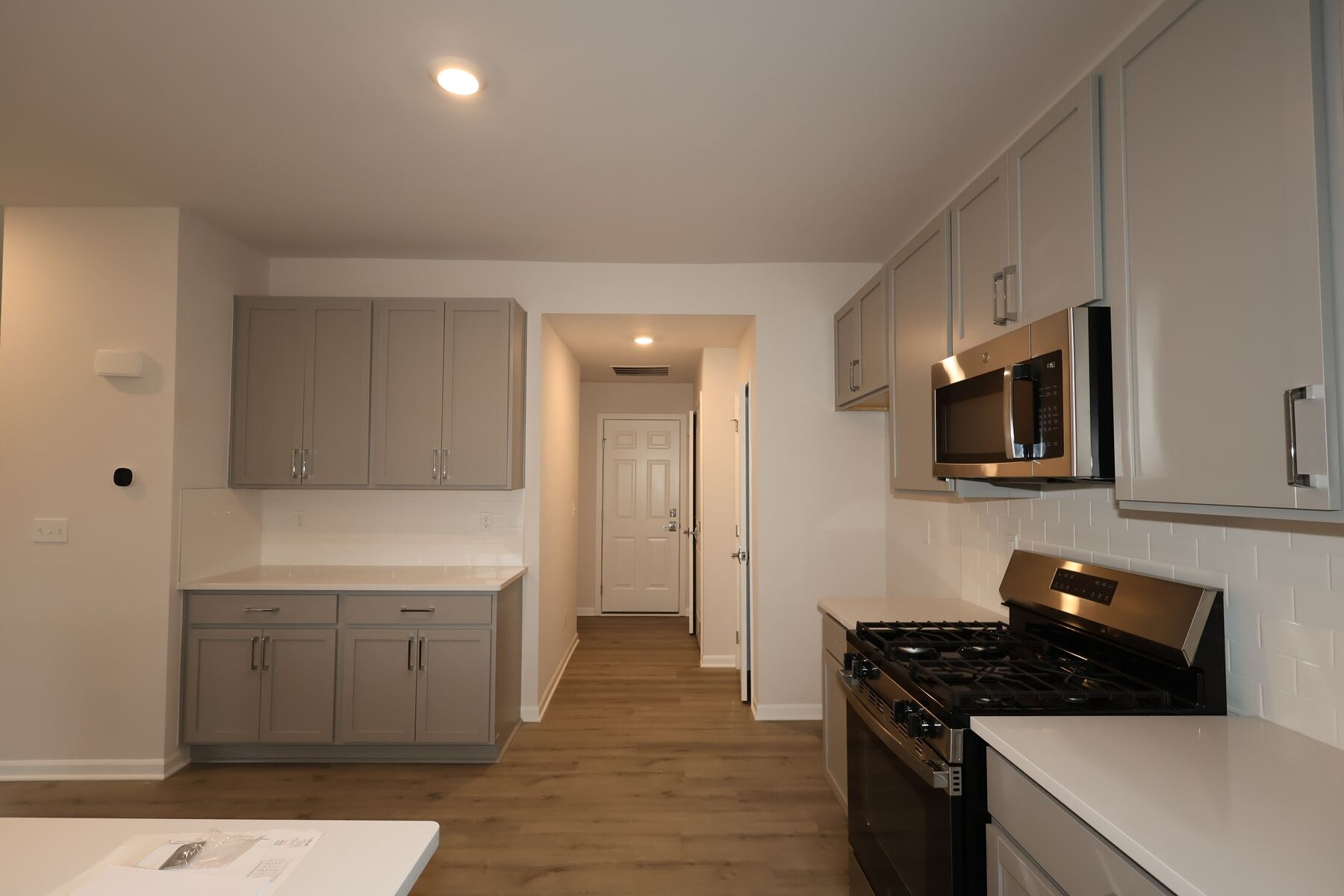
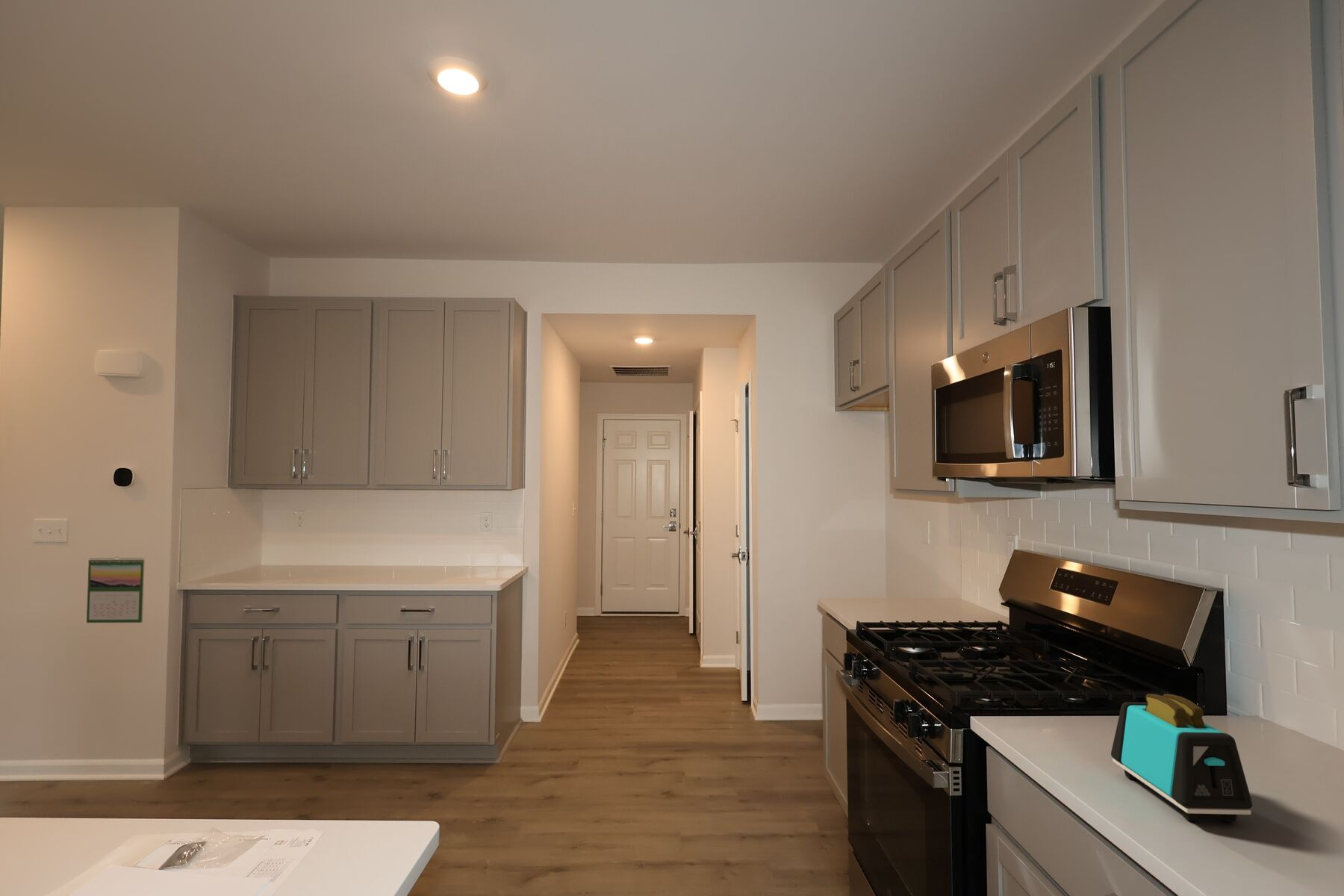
+ toaster (1175, 747)
+ calendar (115, 589)
